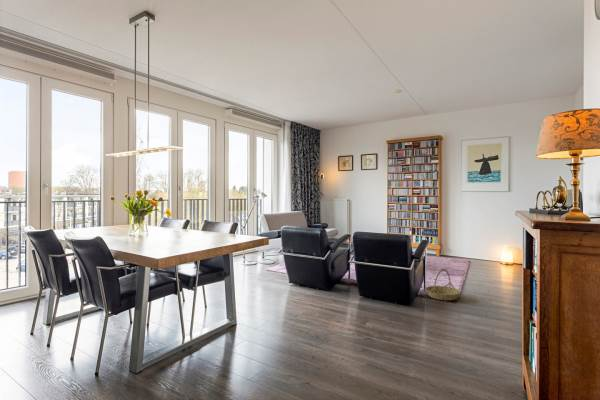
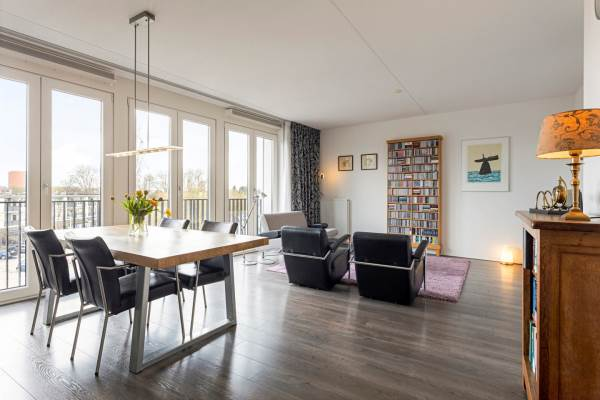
- basket (442, 286)
